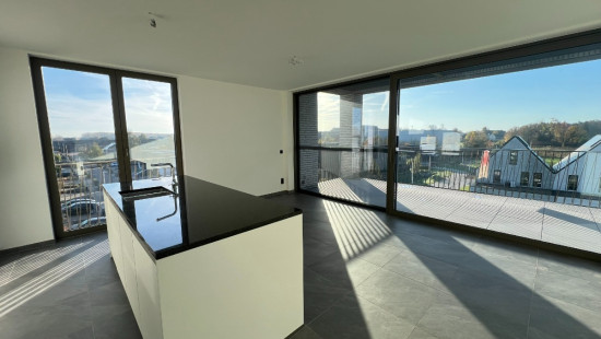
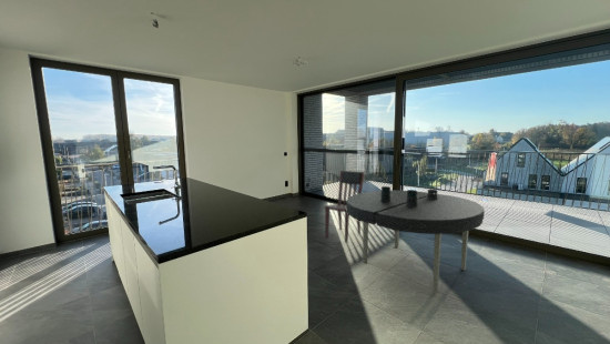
+ dining chair (344, 204)
+ dining table (408, 227)
